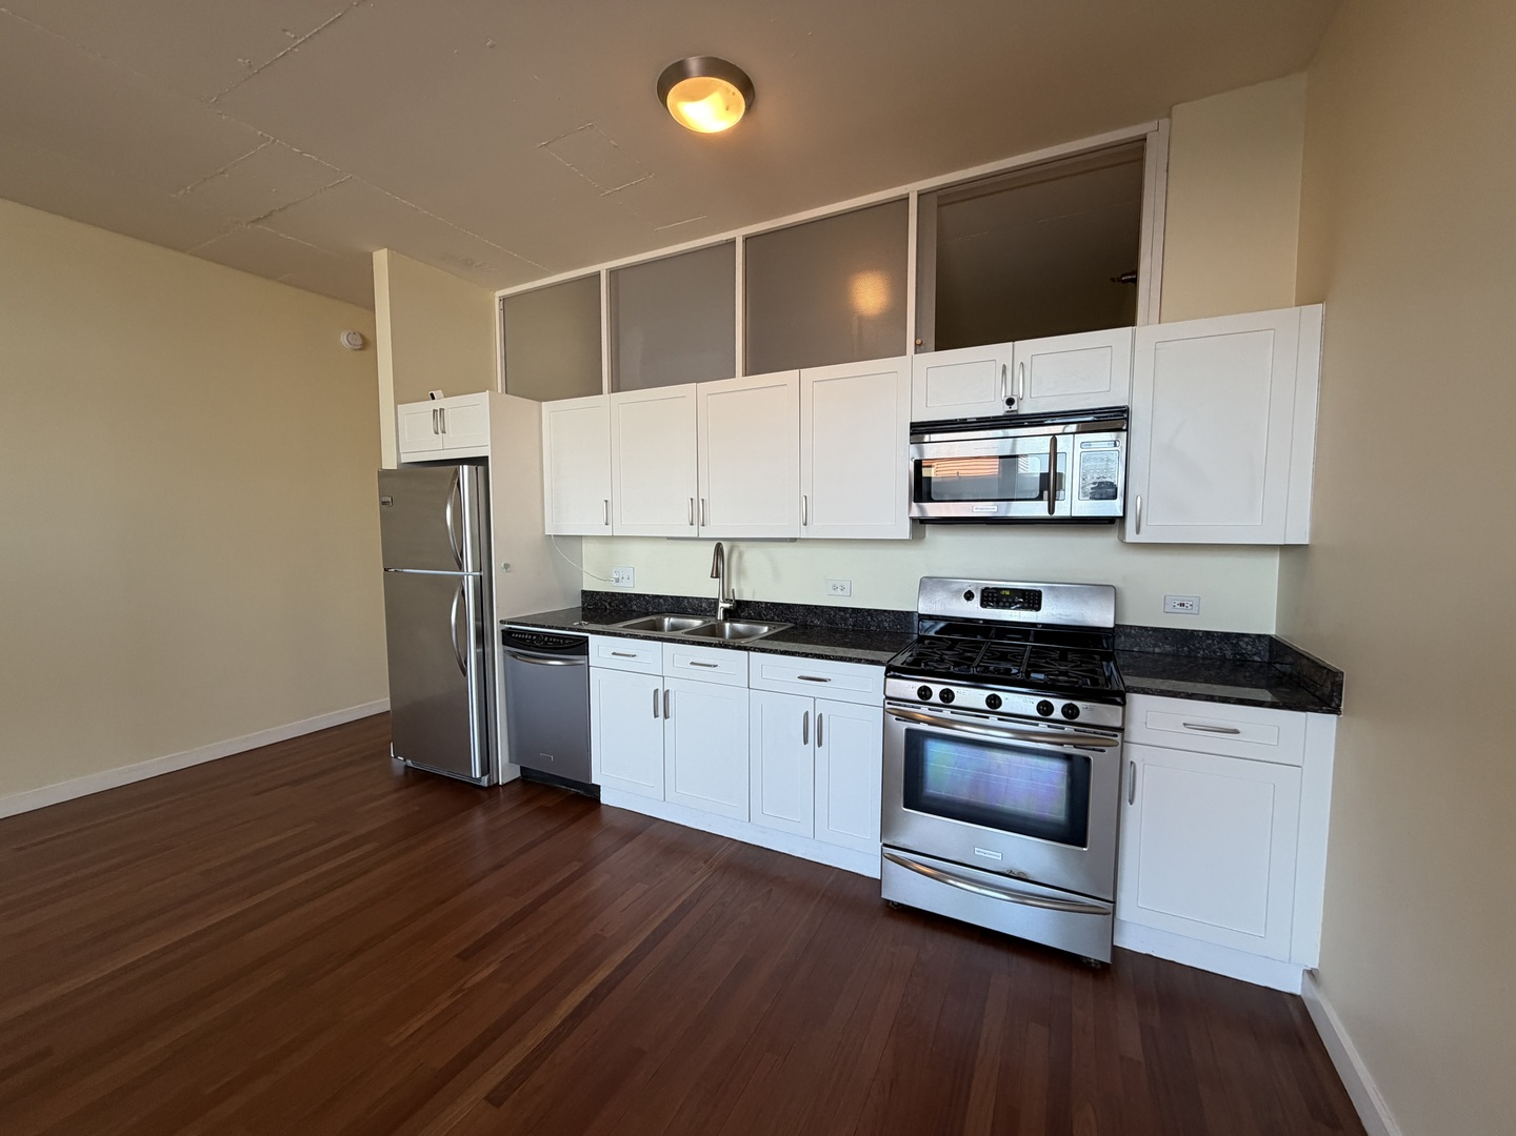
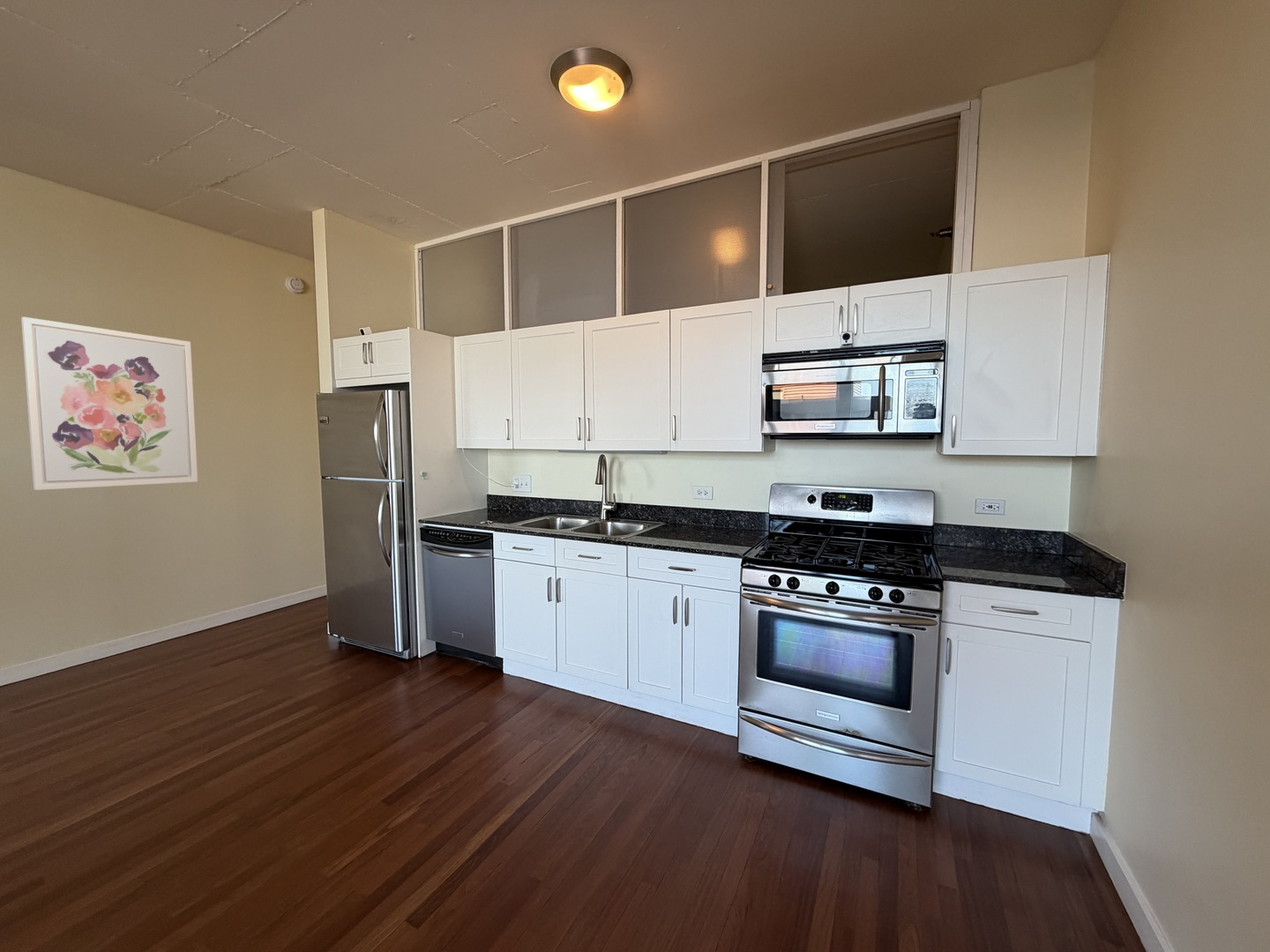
+ wall art (119, 408)
